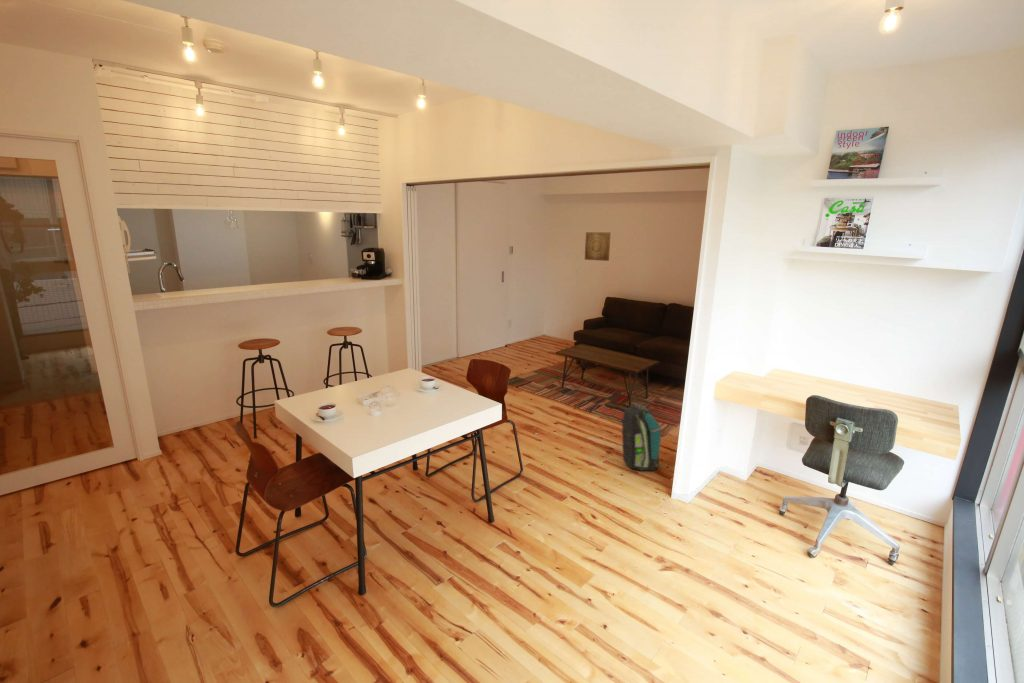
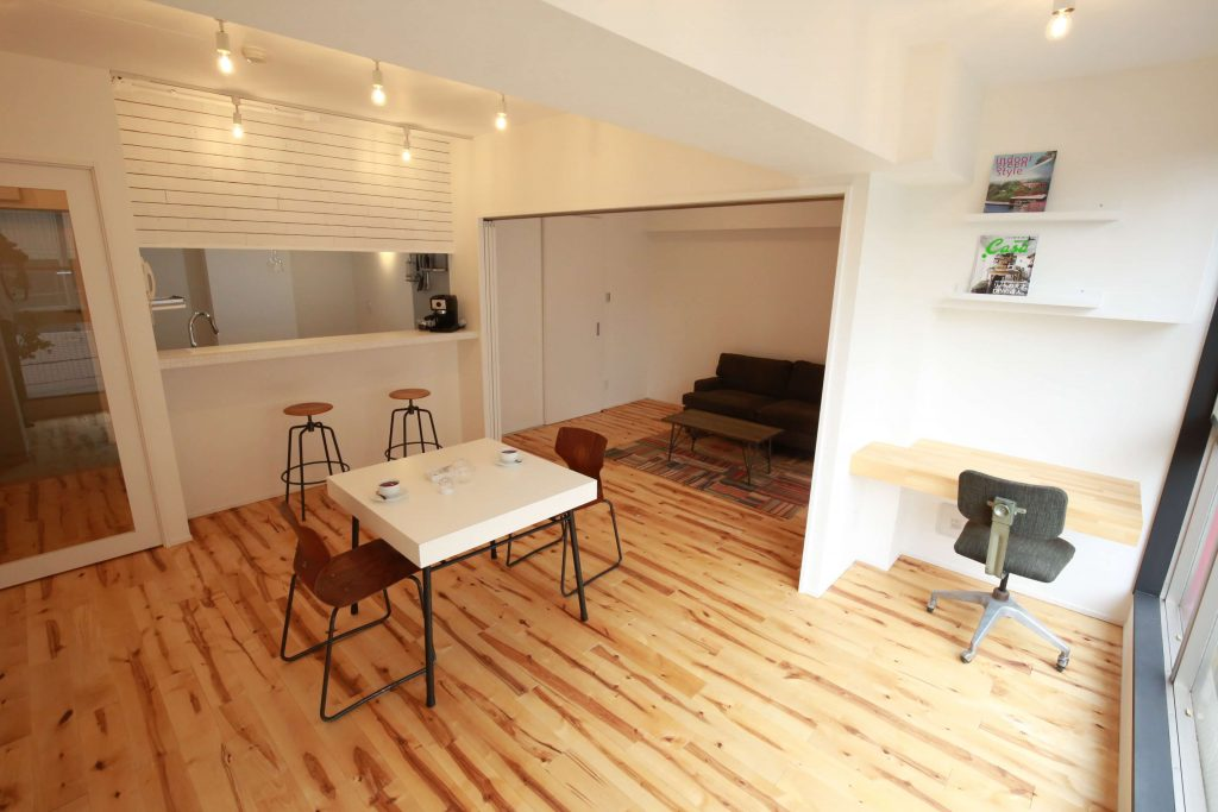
- wall art (597, 246)
- backpack (641, 436)
